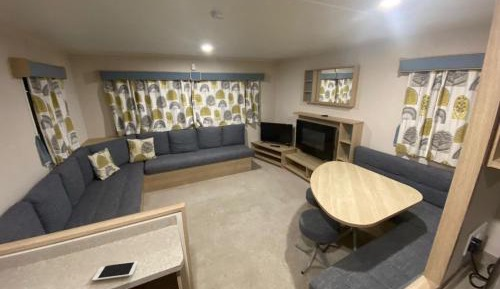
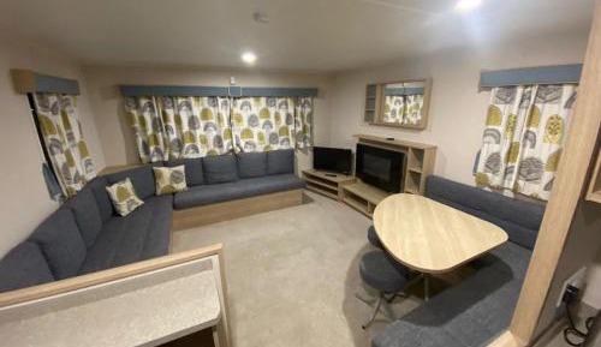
- cell phone (116, 270)
